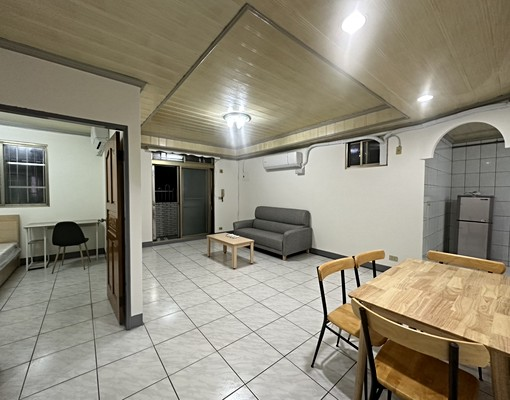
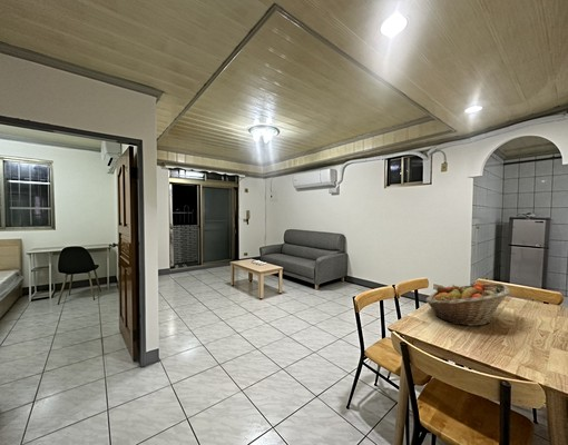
+ fruit basket (466, 299)
